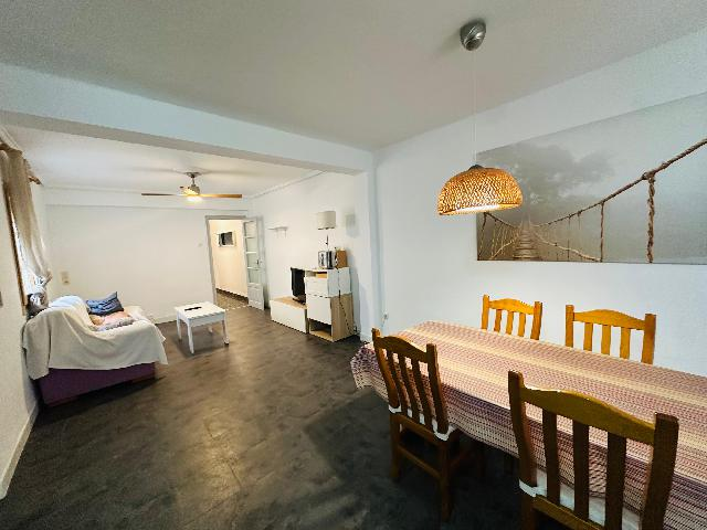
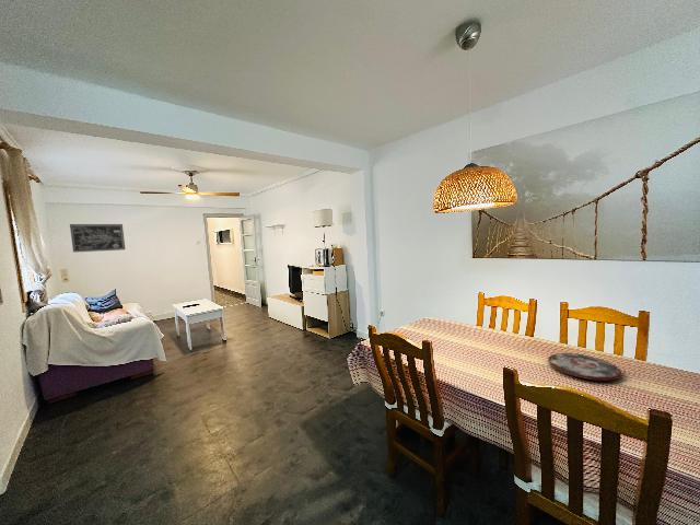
+ plate (582, 365)
+ wall art (98, 237)
